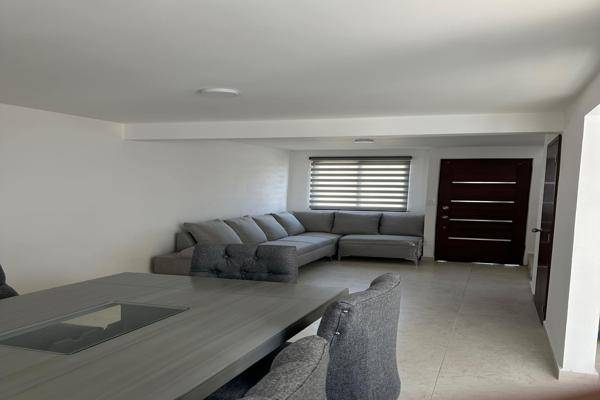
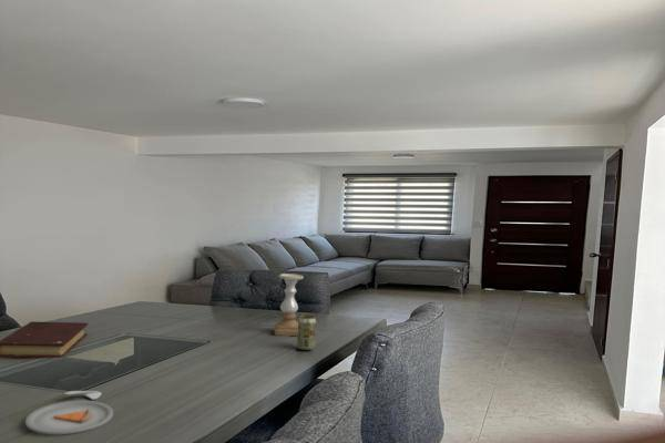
+ beverage can (306, 332)
+ dinner plate (74, 410)
+ book (44, 338)
+ candle holder (289, 303)
